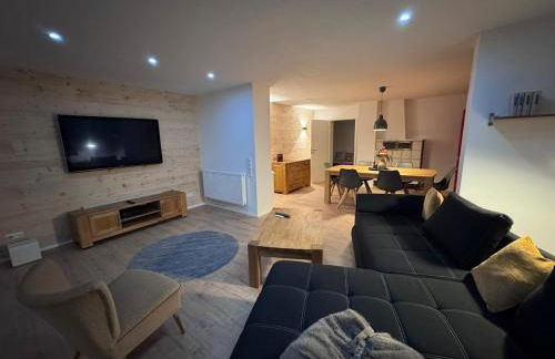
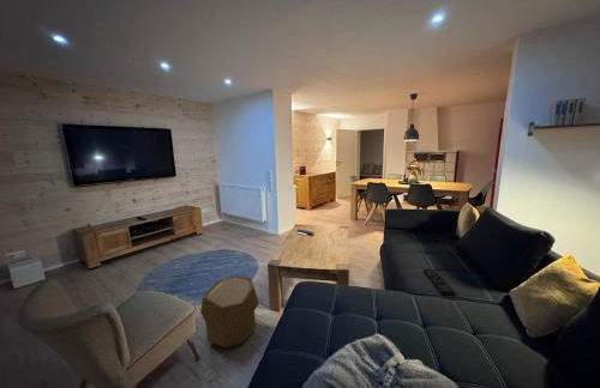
+ remote control (437, 280)
+ pouf (229, 305)
